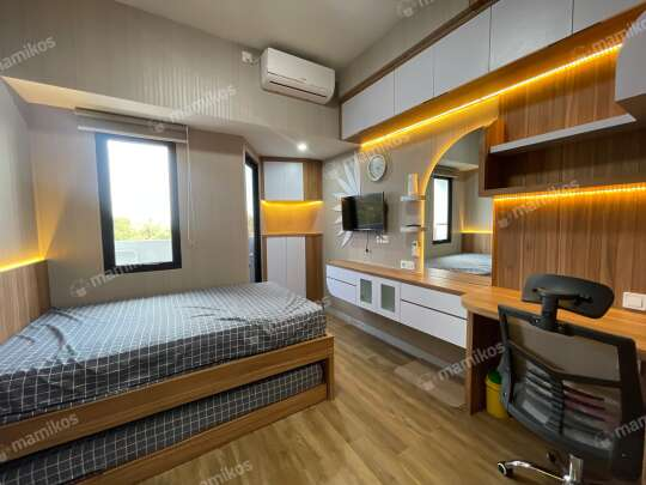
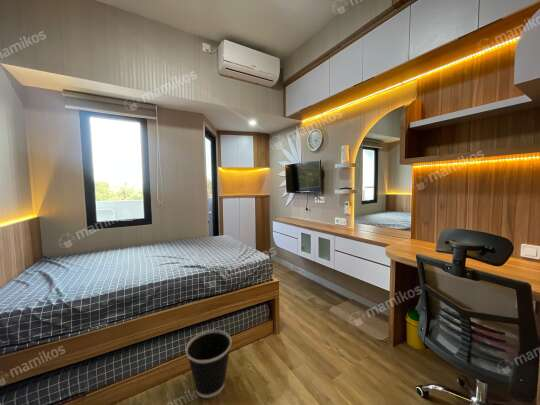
+ wastebasket (209, 364)
